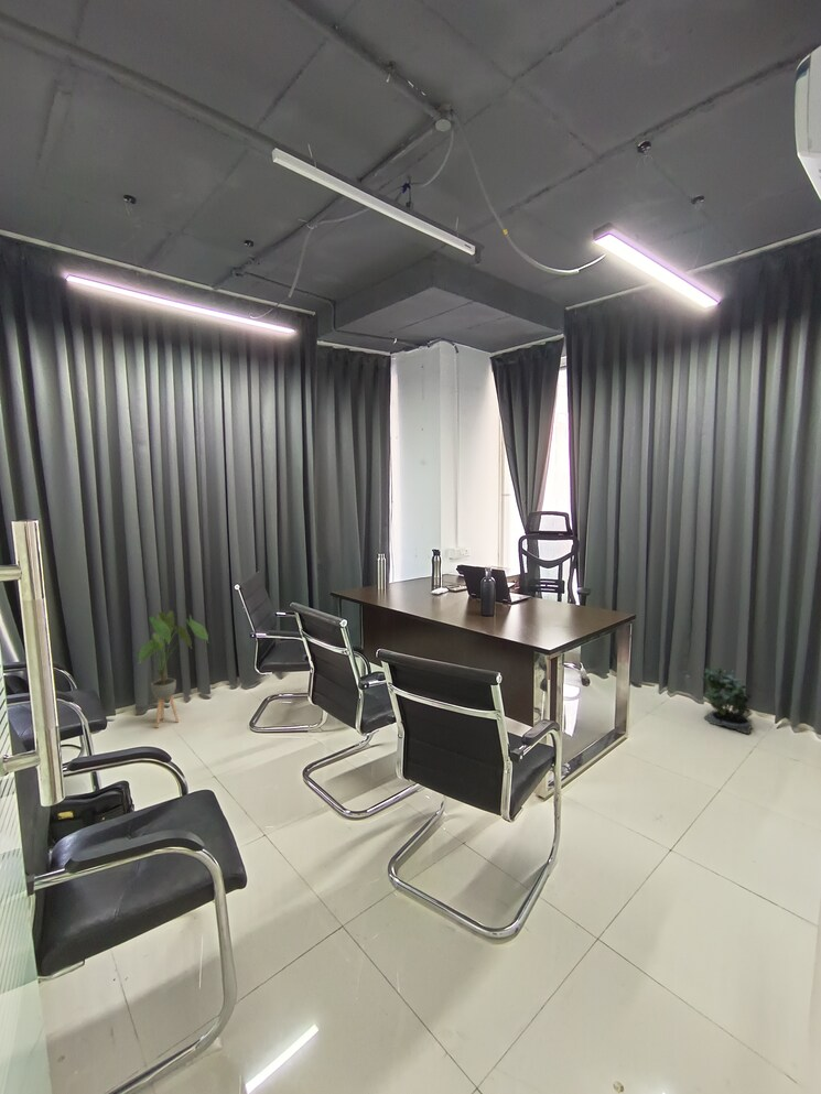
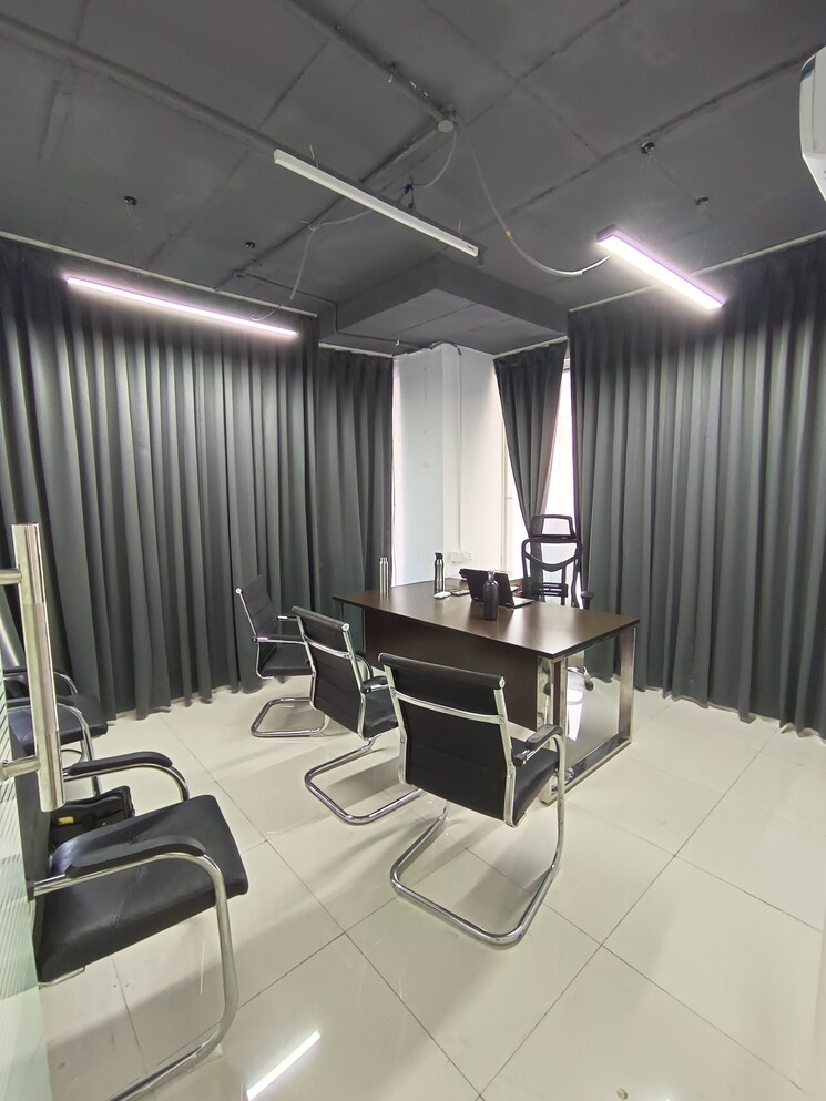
- potted plant (726, 694)
- house plant (164, 665)
